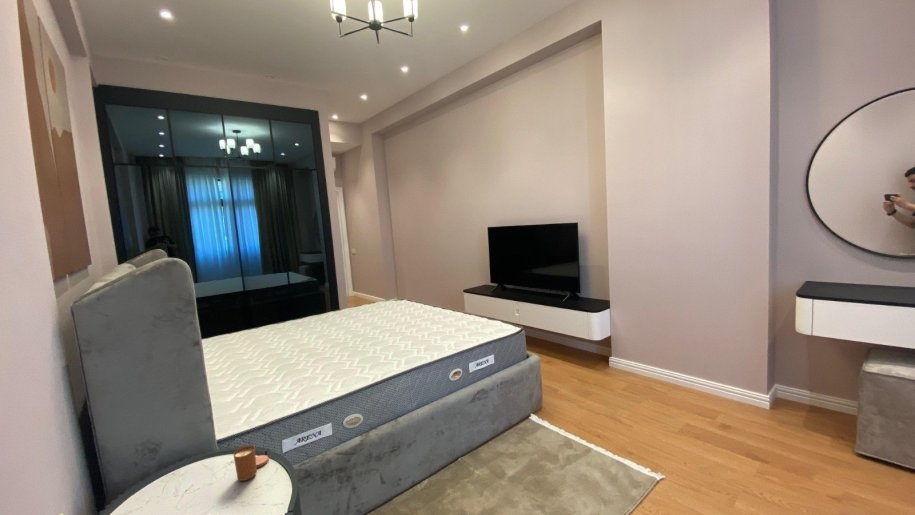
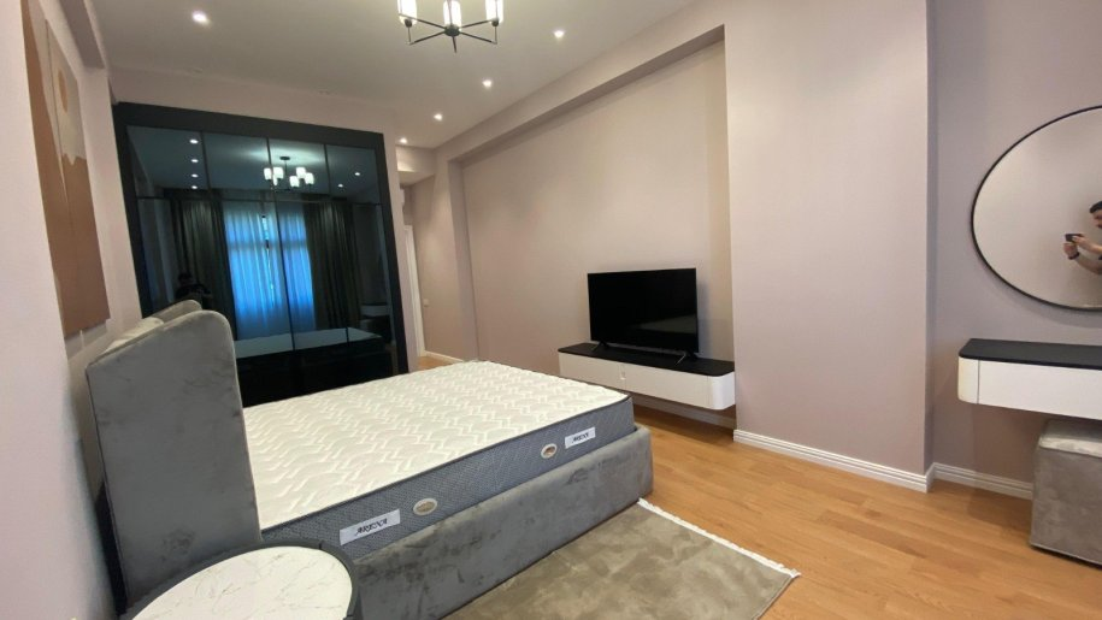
- candle (251, 456)
